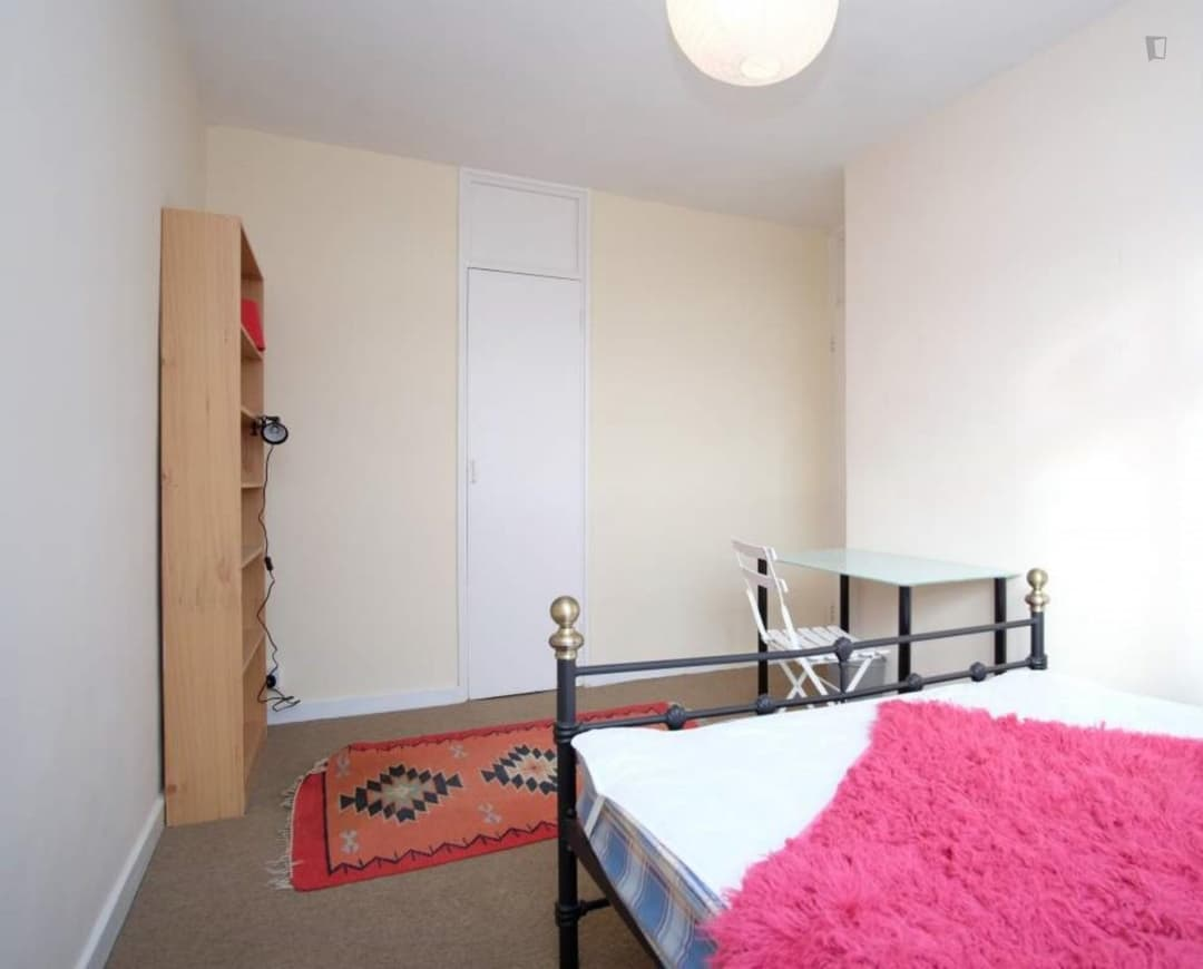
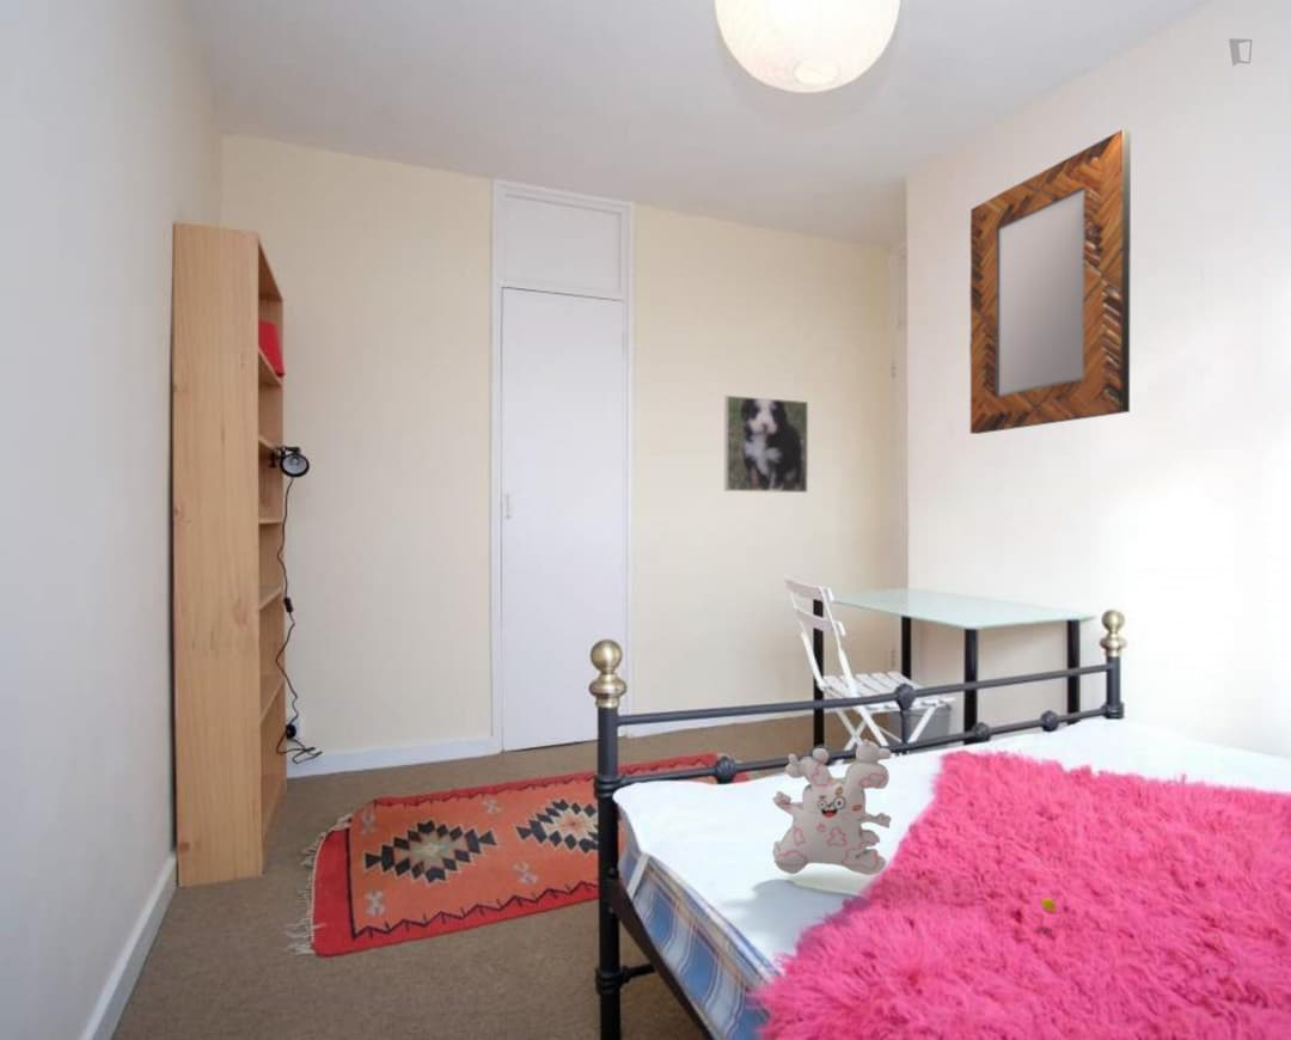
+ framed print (766, 445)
+ home mirror (1040, 299)
+ plush toy (891, 819)
